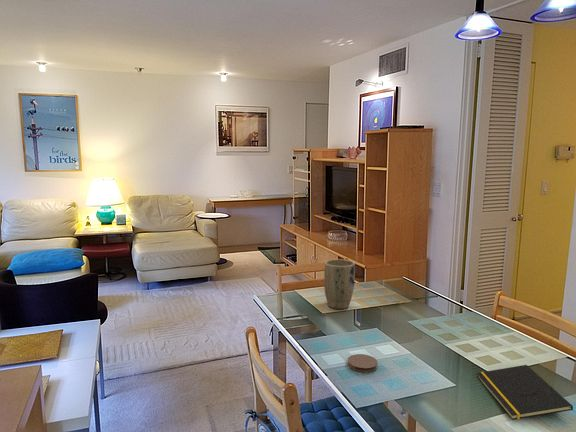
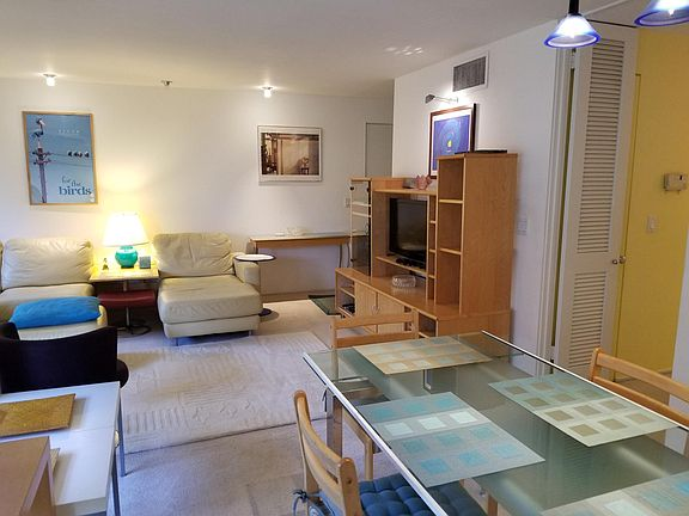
- notepad (520, 389)
- coaster (362, 362)
- plant pot (339, 284)
